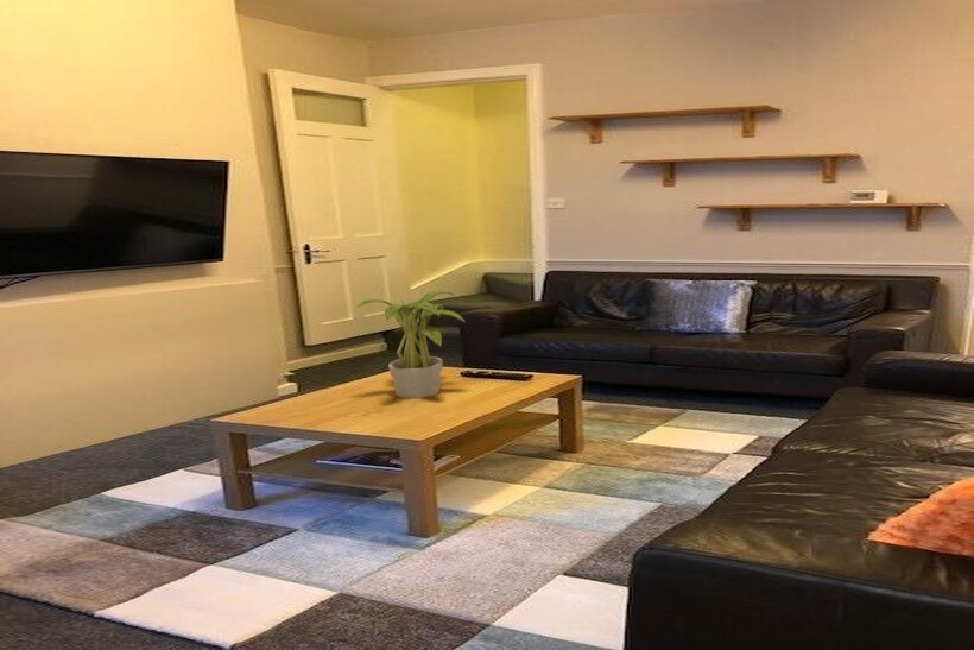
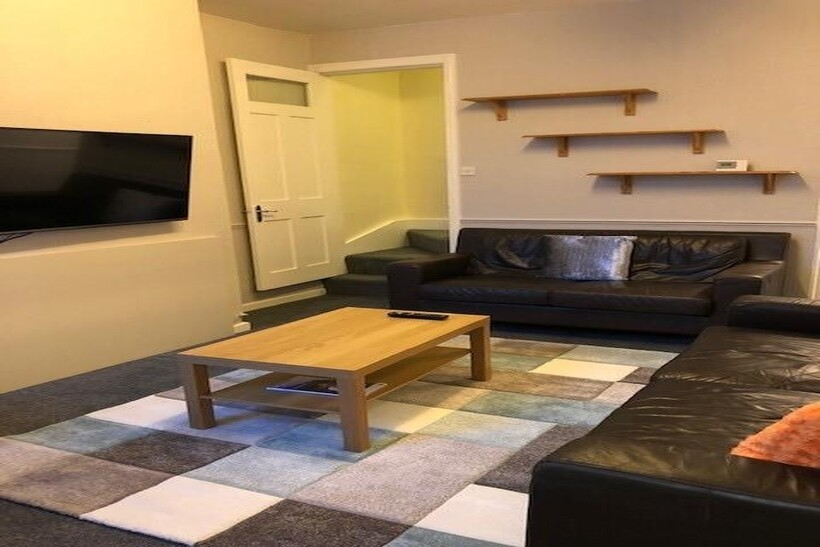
- potted plant (413, 343)
